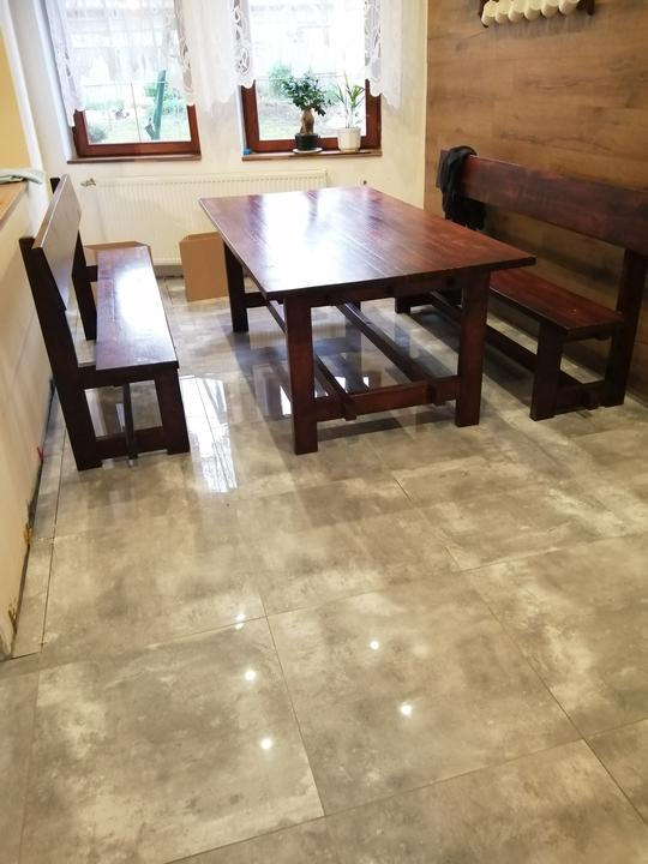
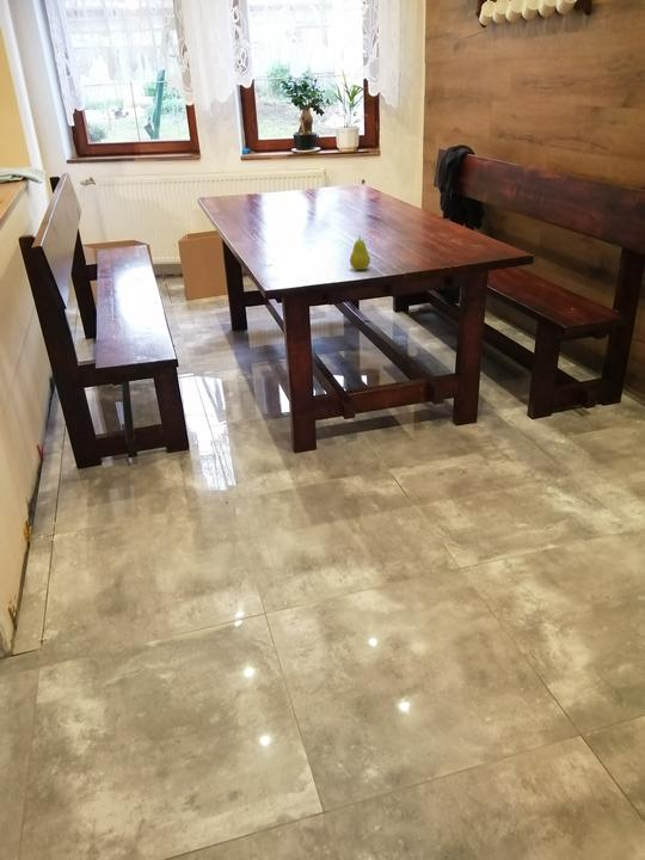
+ fruit (360, 252)
